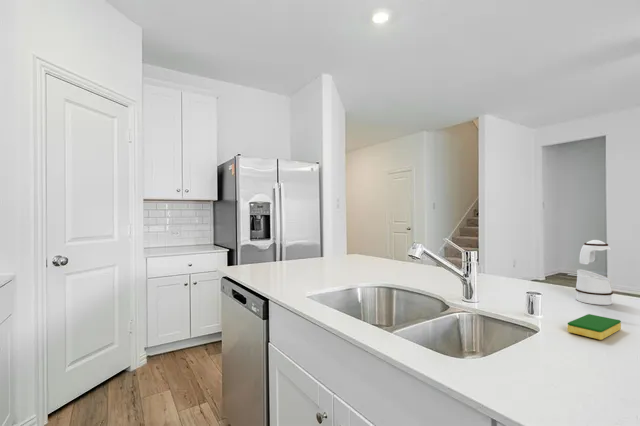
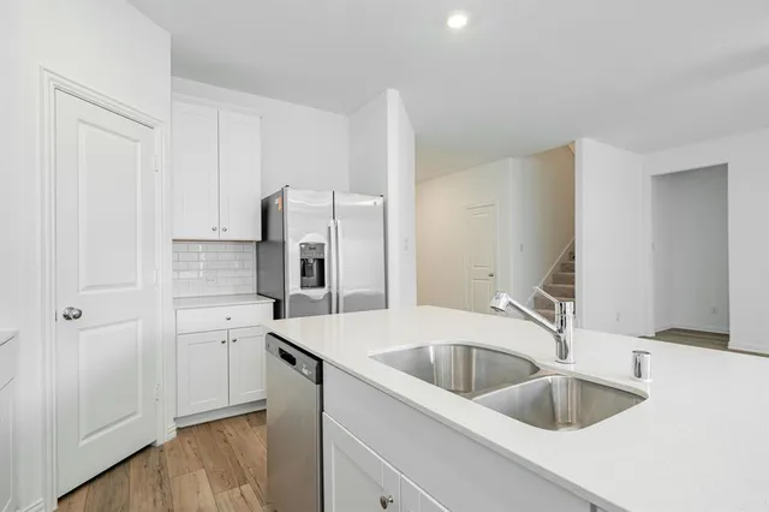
- dish sponge (594, 326)
- soap dispenser (592, 272)
